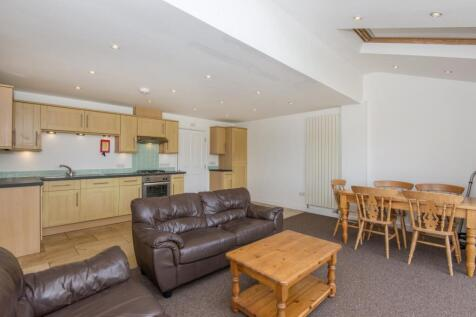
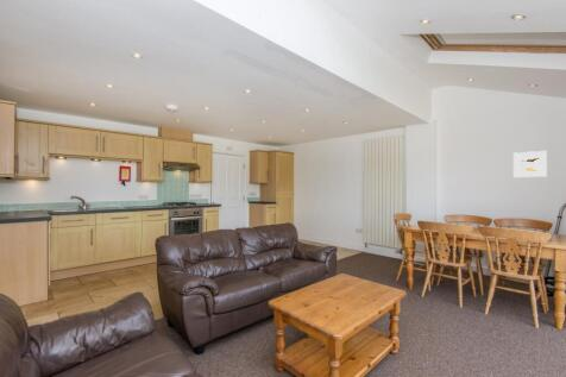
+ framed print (529, 164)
